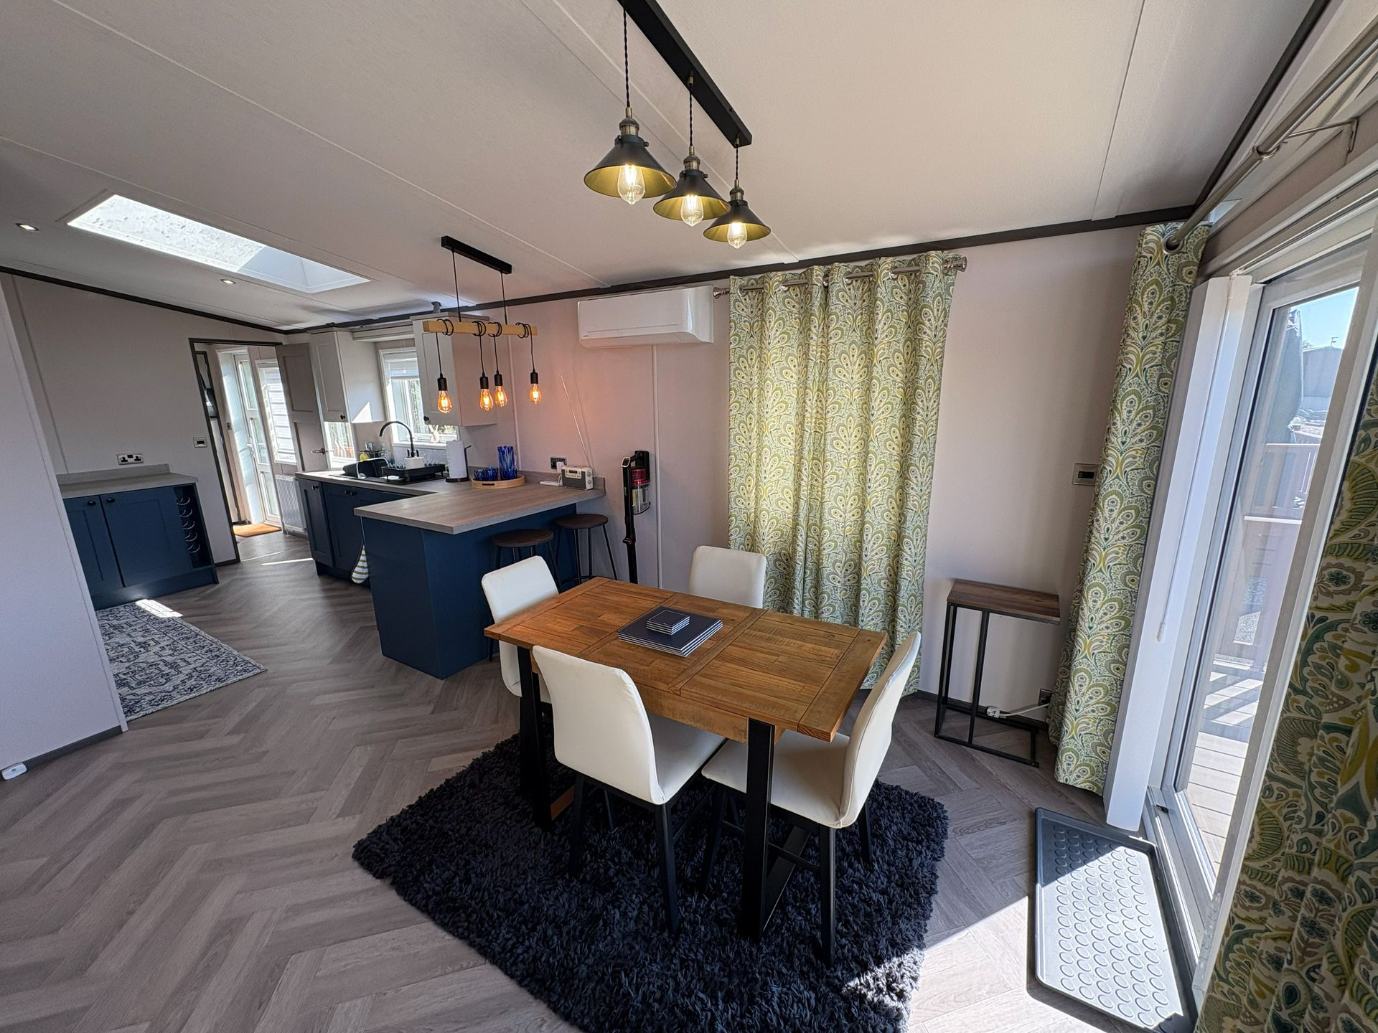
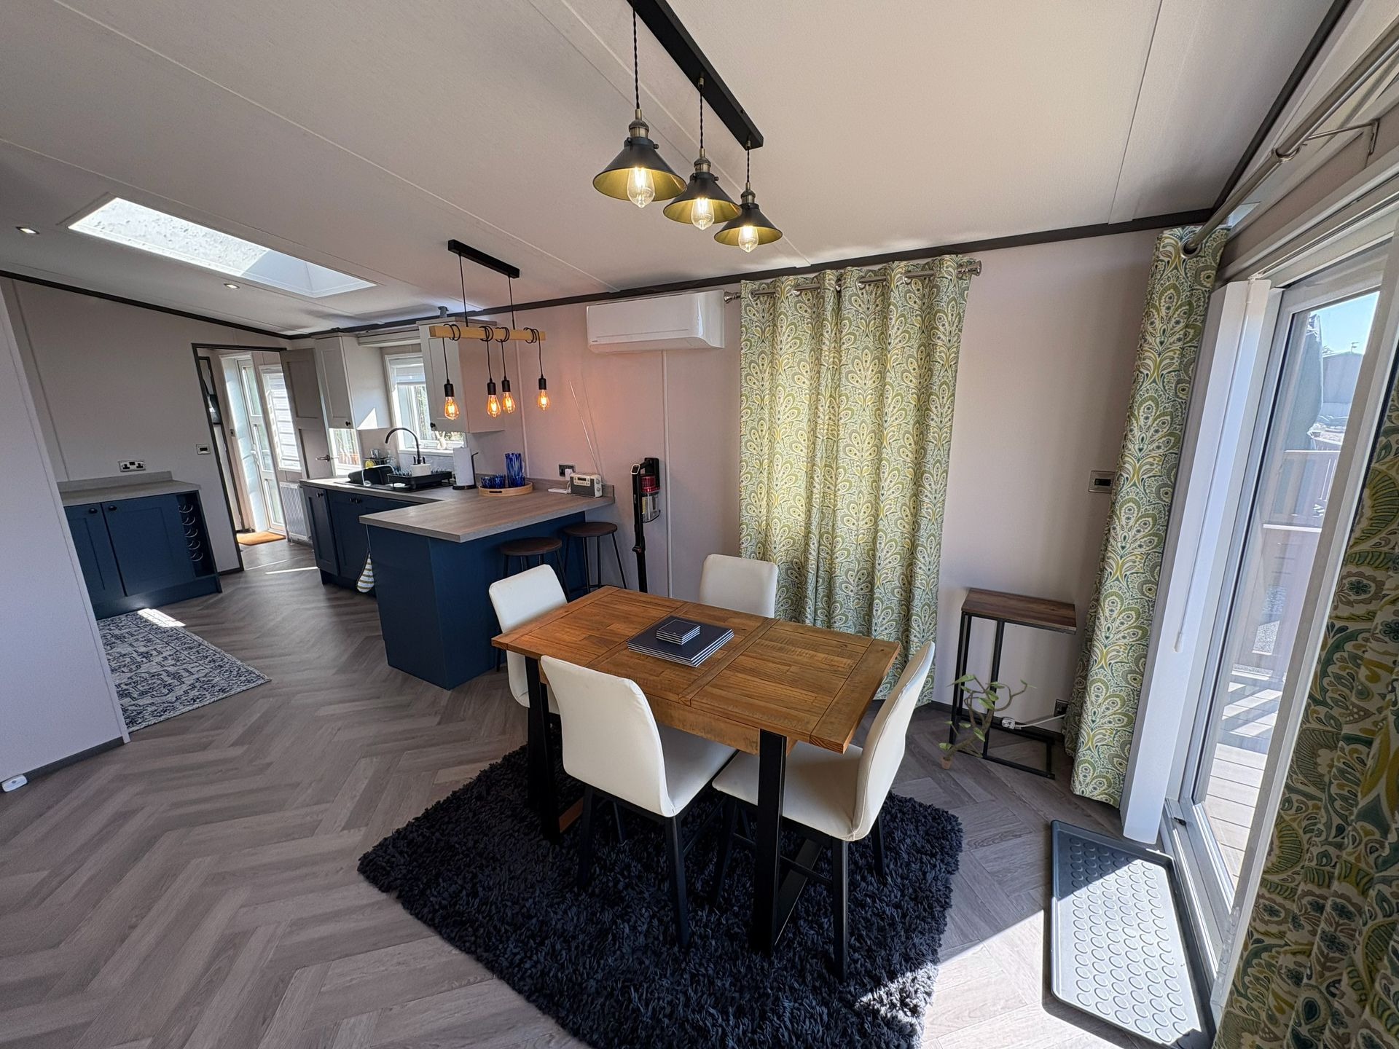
+ potted plant (985, 732)
